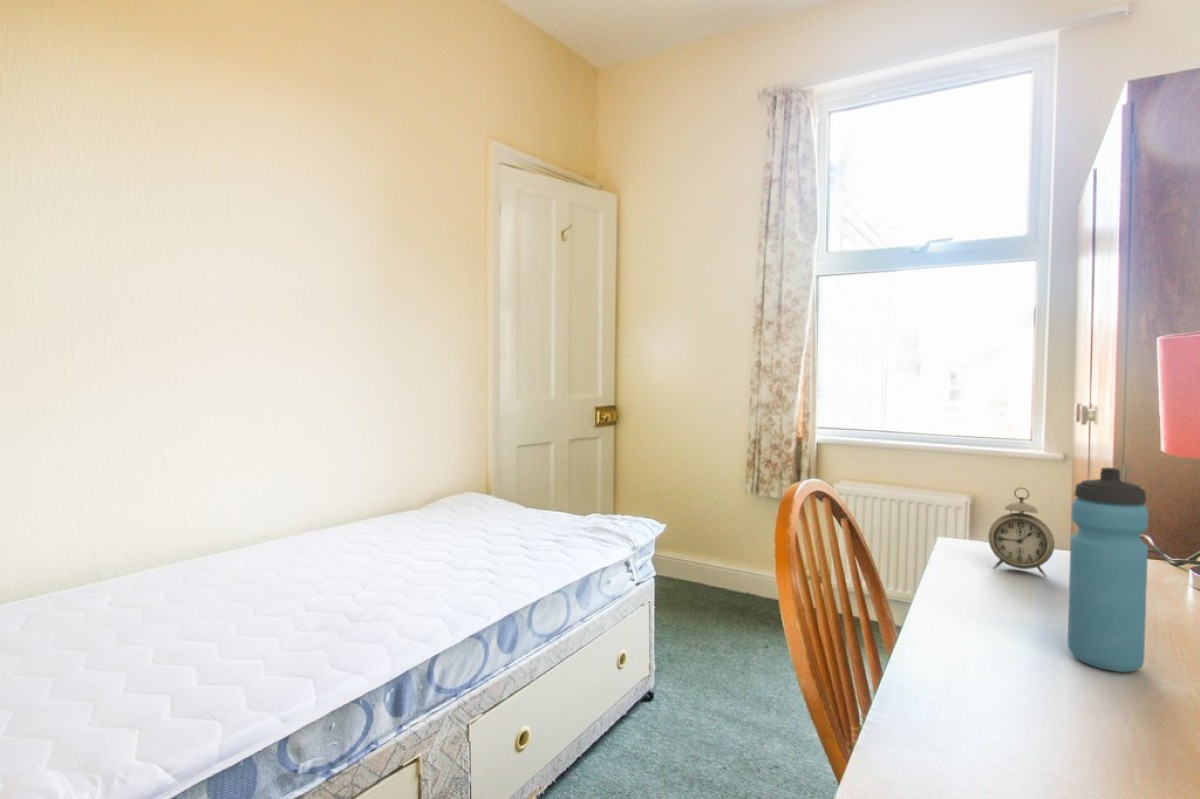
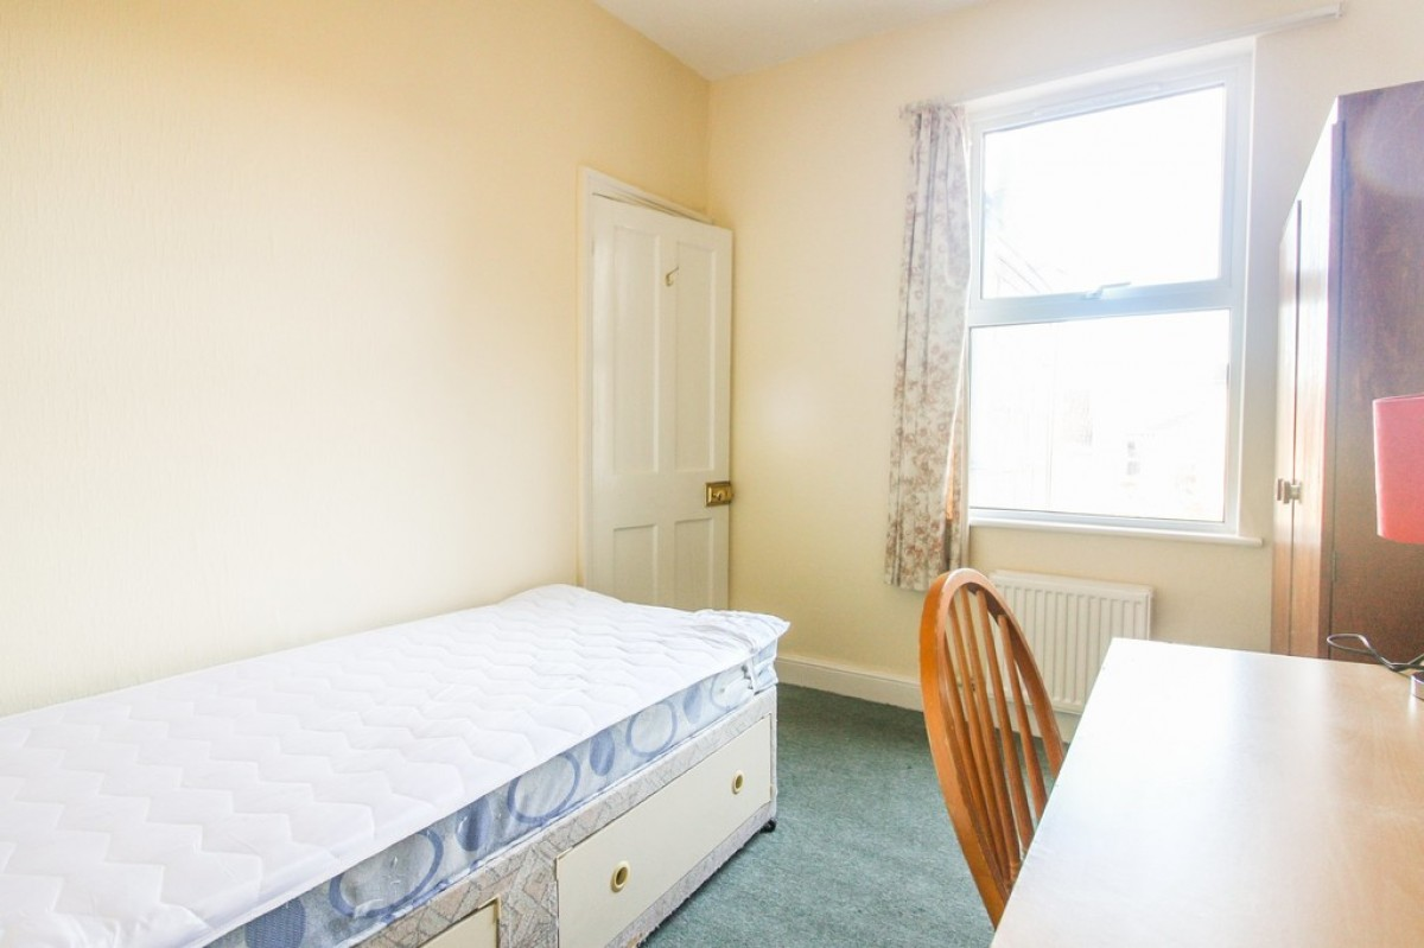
- alarm clock (1020, 529)
- water bottle (1107, 564)
